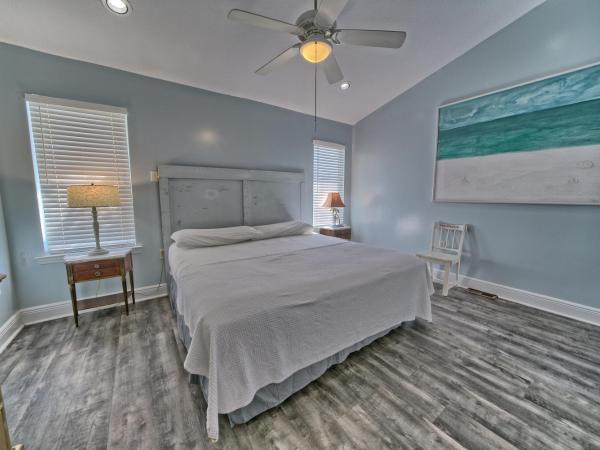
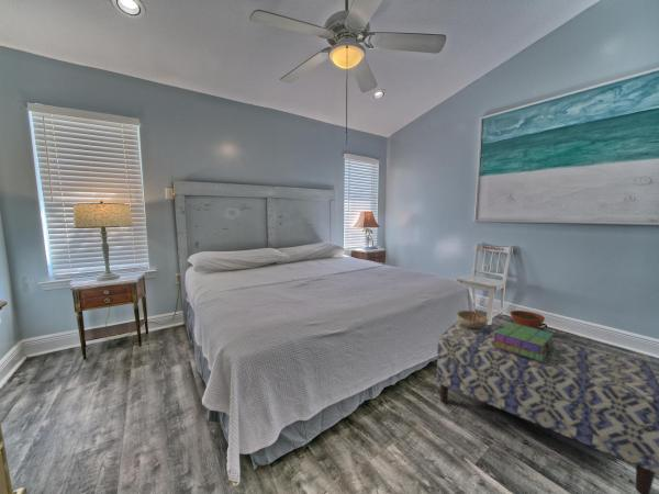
+ plant pot (526, 324)
+ decorative bowl (471, 321)
+ stack of books (523, 340)
+ bench (530, 384)
